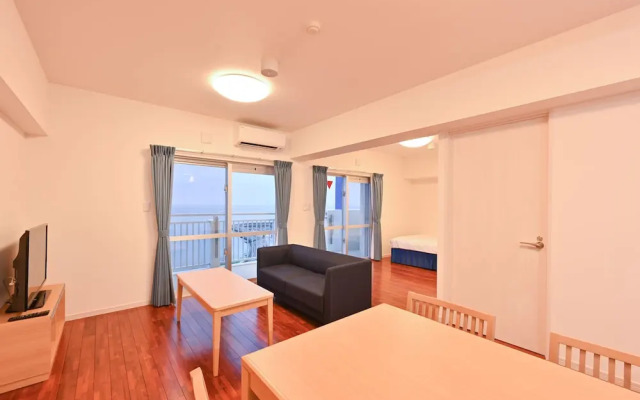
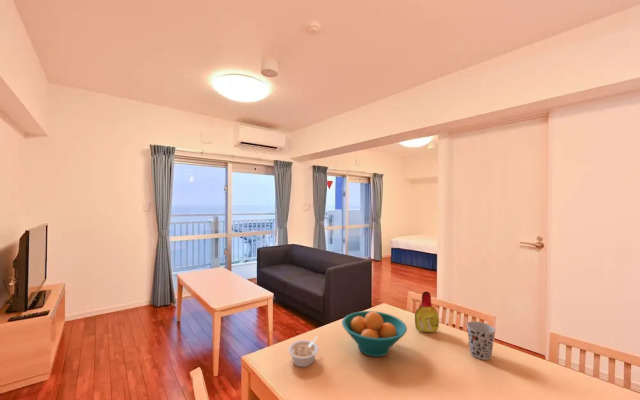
+ fruit bowl (373, 330)
+ bottle (426, 311)
+ legume (303, 352)
+ cup (480, 340)
